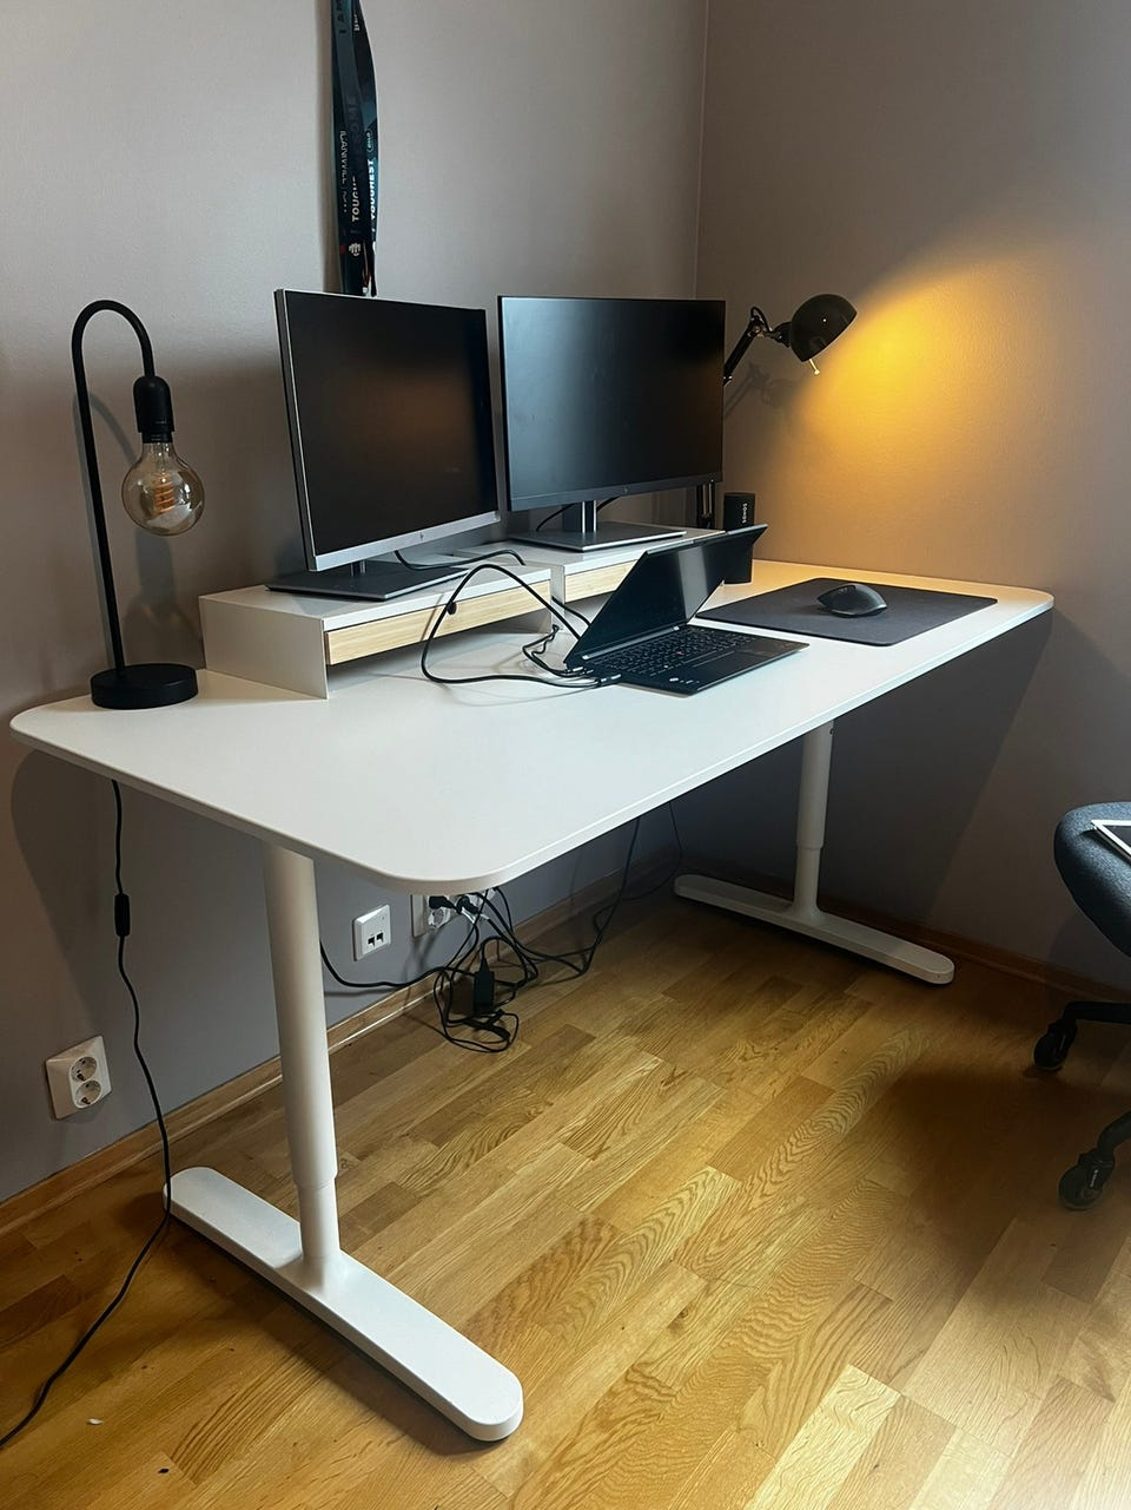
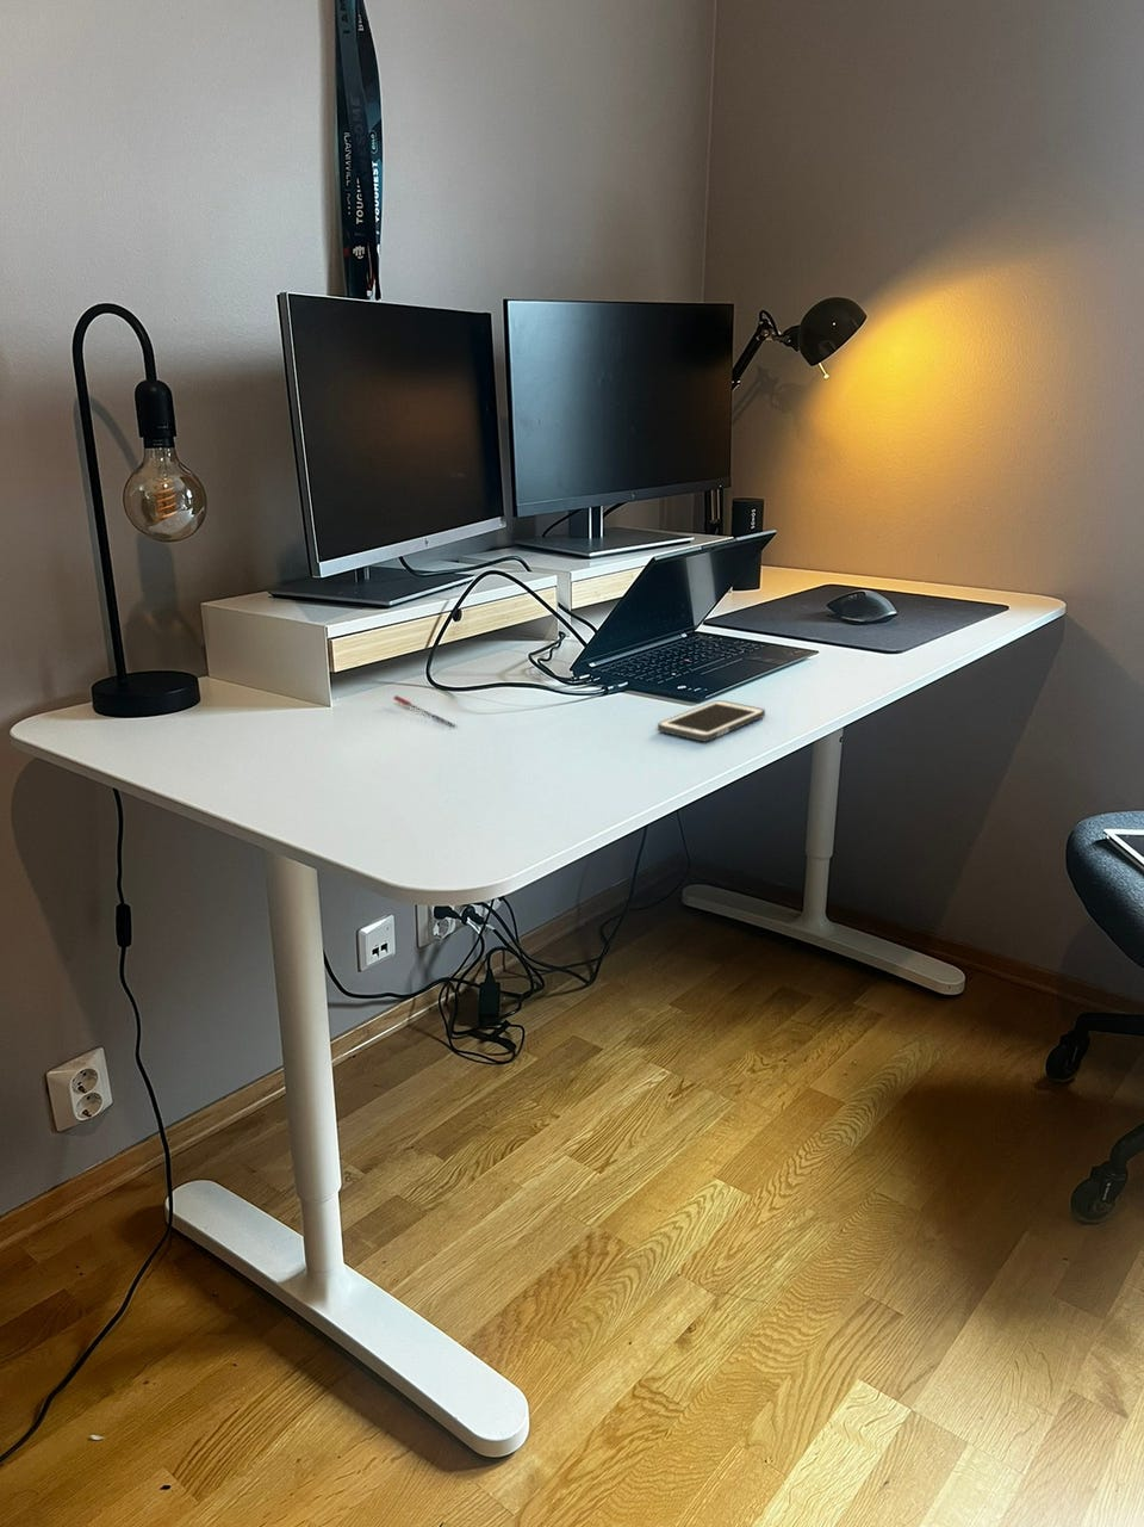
+ cell phone (711, 719)
+ pen (423, 709)
